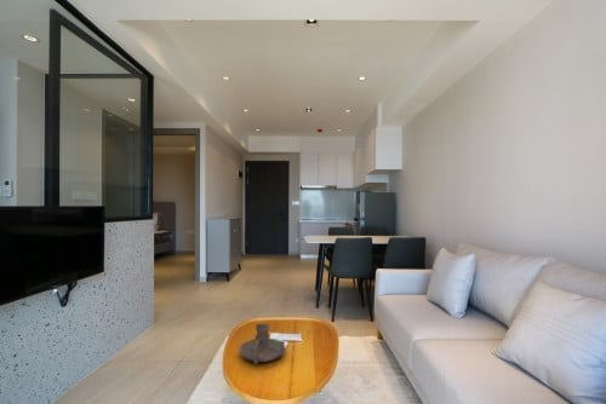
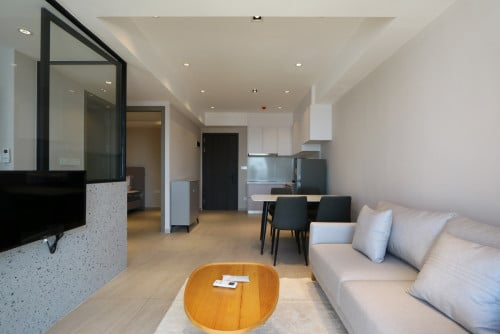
- candle holder (261, 342)
